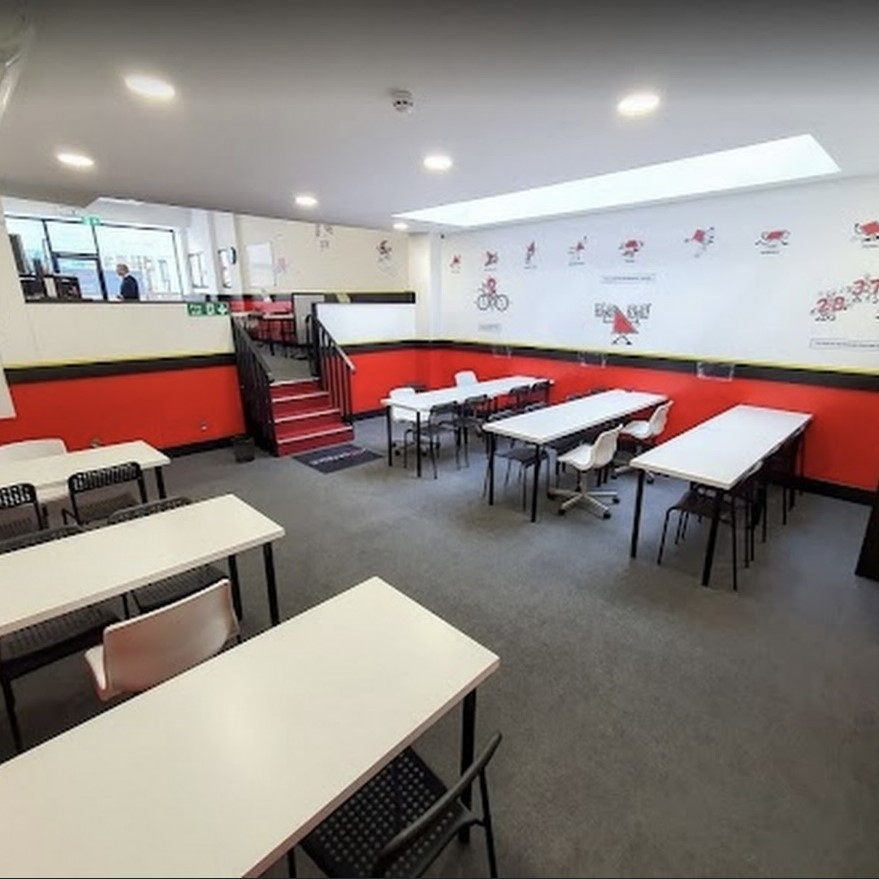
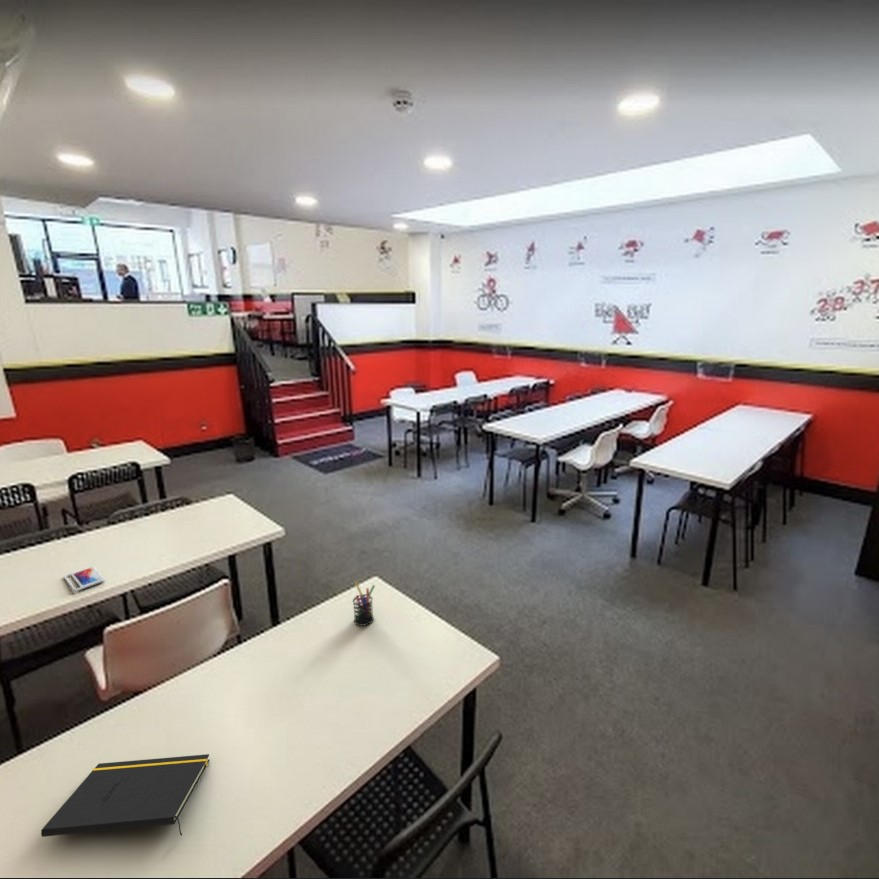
+ notepad (133, 791)
+ pen holder (365, 601)
+ smartphone (84, 578)
